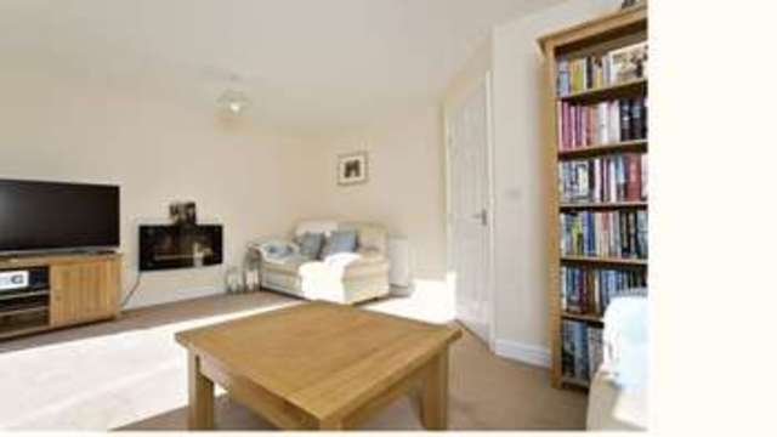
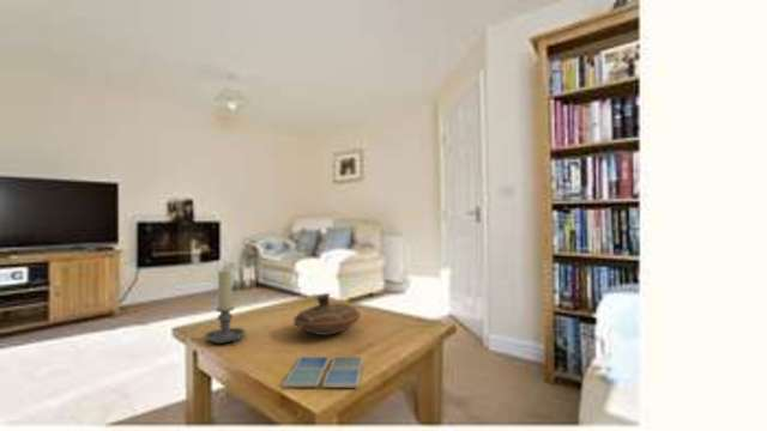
+ drink coaster (325, 369)
+ decorative bowl (327, 312)
+ candle holder (227, 304)
